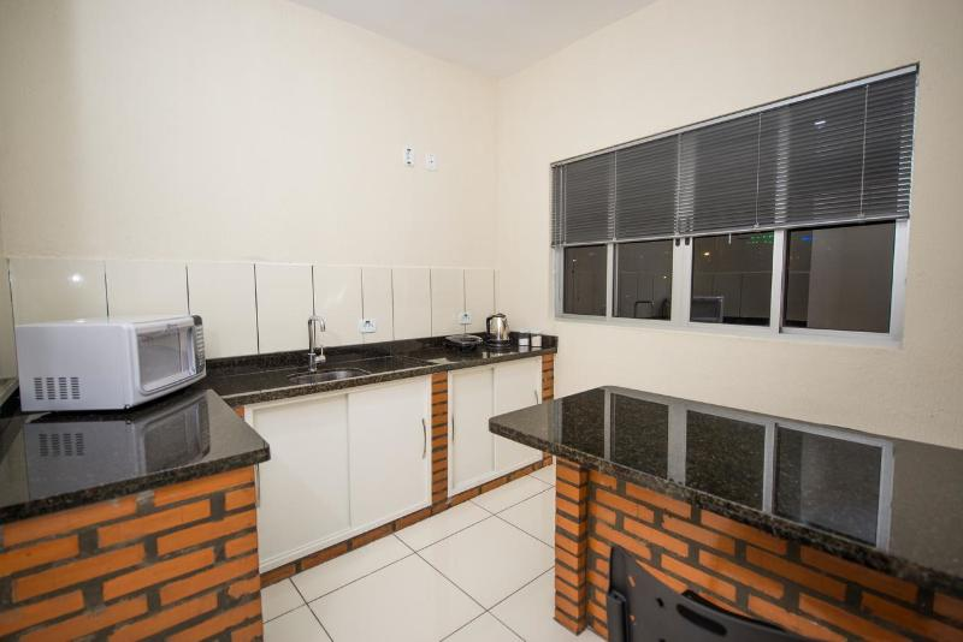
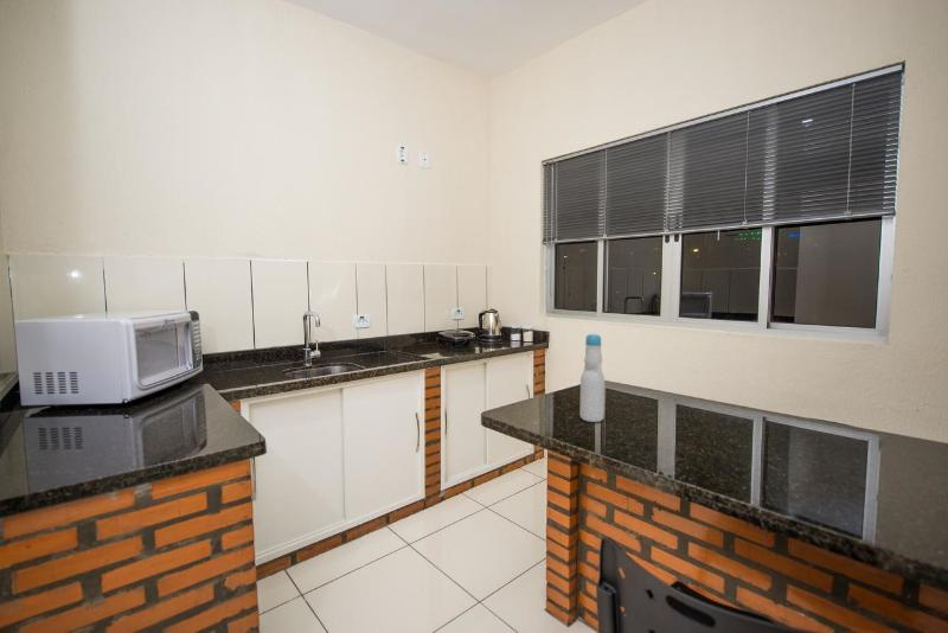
+ bottle (592, 376)
